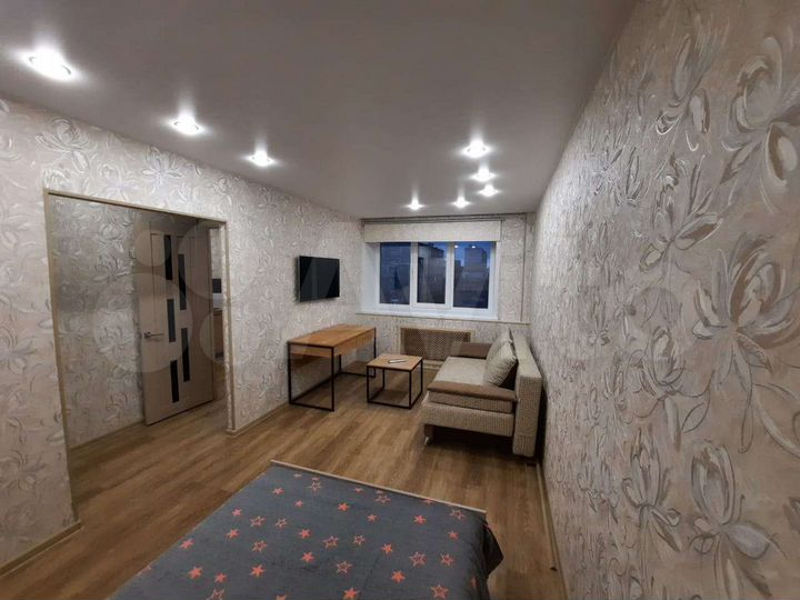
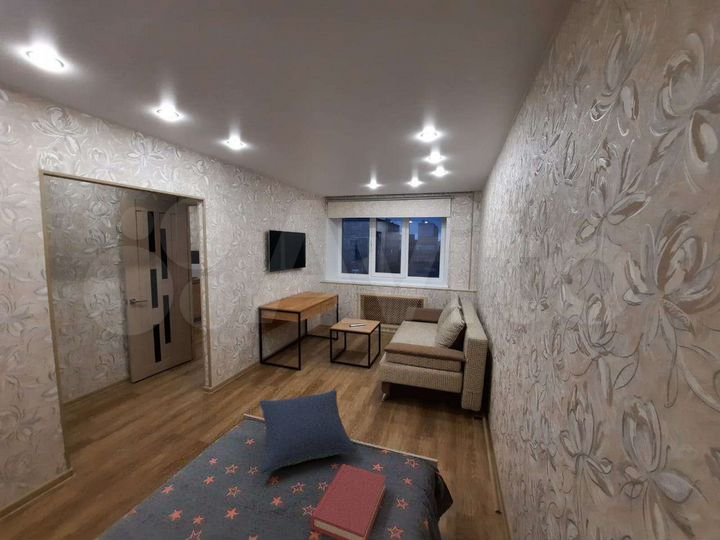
+ pillow (304, 425)
+ hardback book (351, 500)
